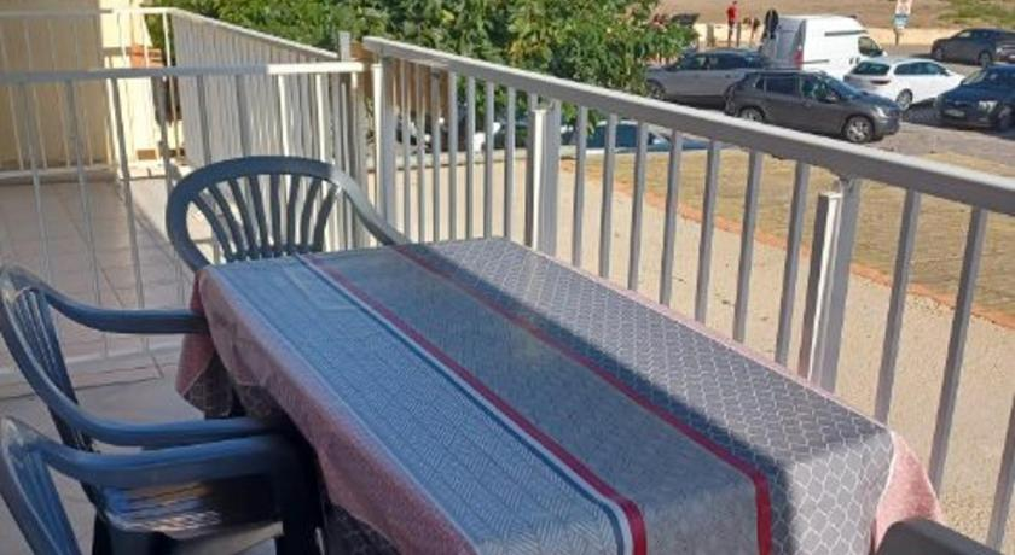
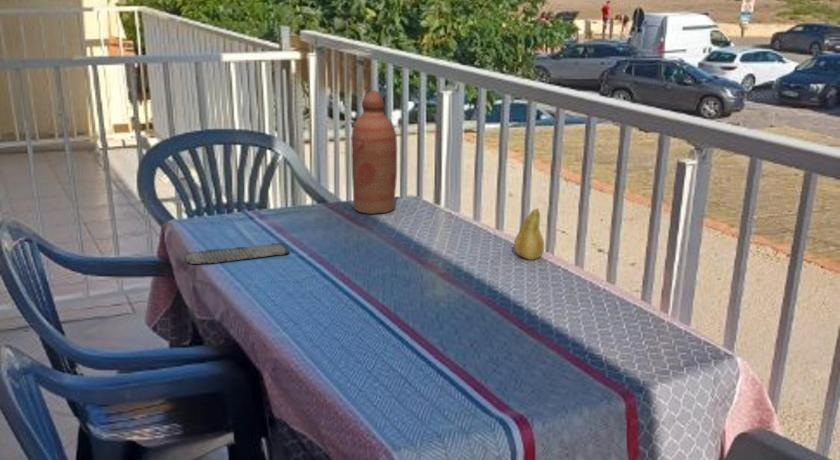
+ gravestone (237, 253)
+ bottle (374, 151)
+ fruit (530, 232)
